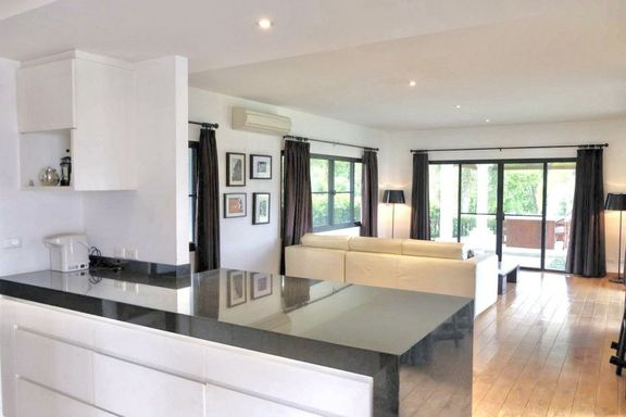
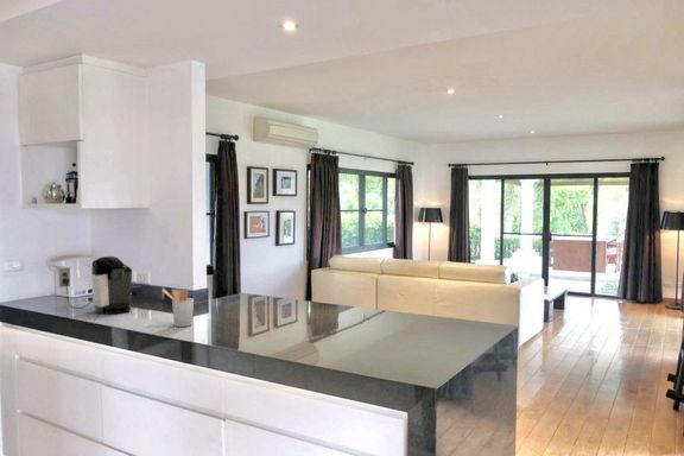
+ coffee maker (101, 284)
+ utensil holder (177, 305)
